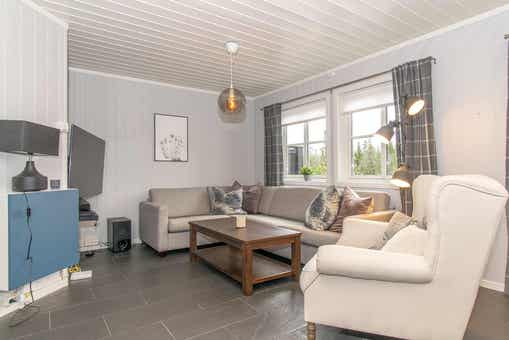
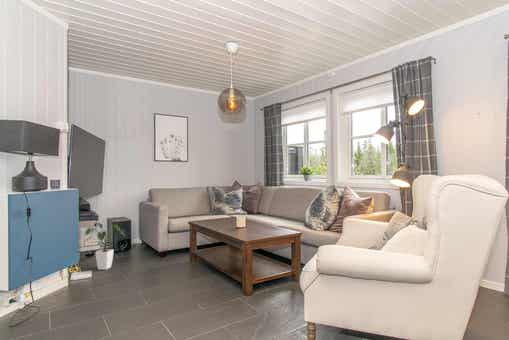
+ house plant (106, 244)
